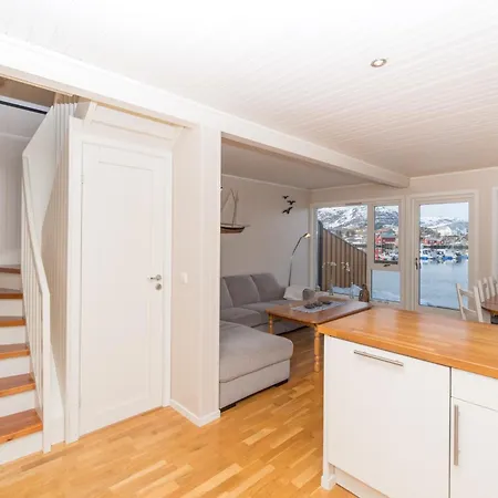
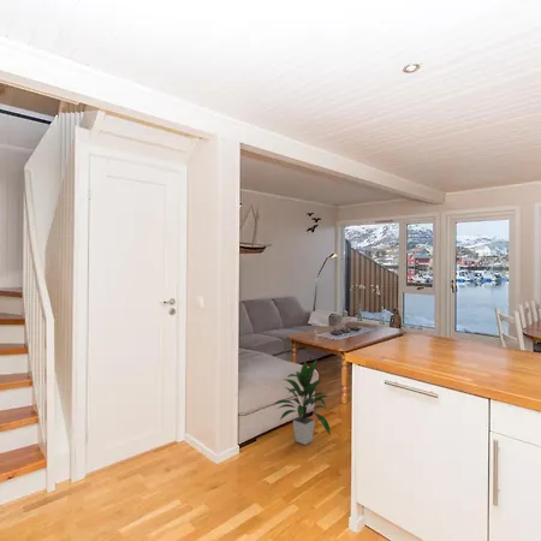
+ indoor plant (304, 402)
